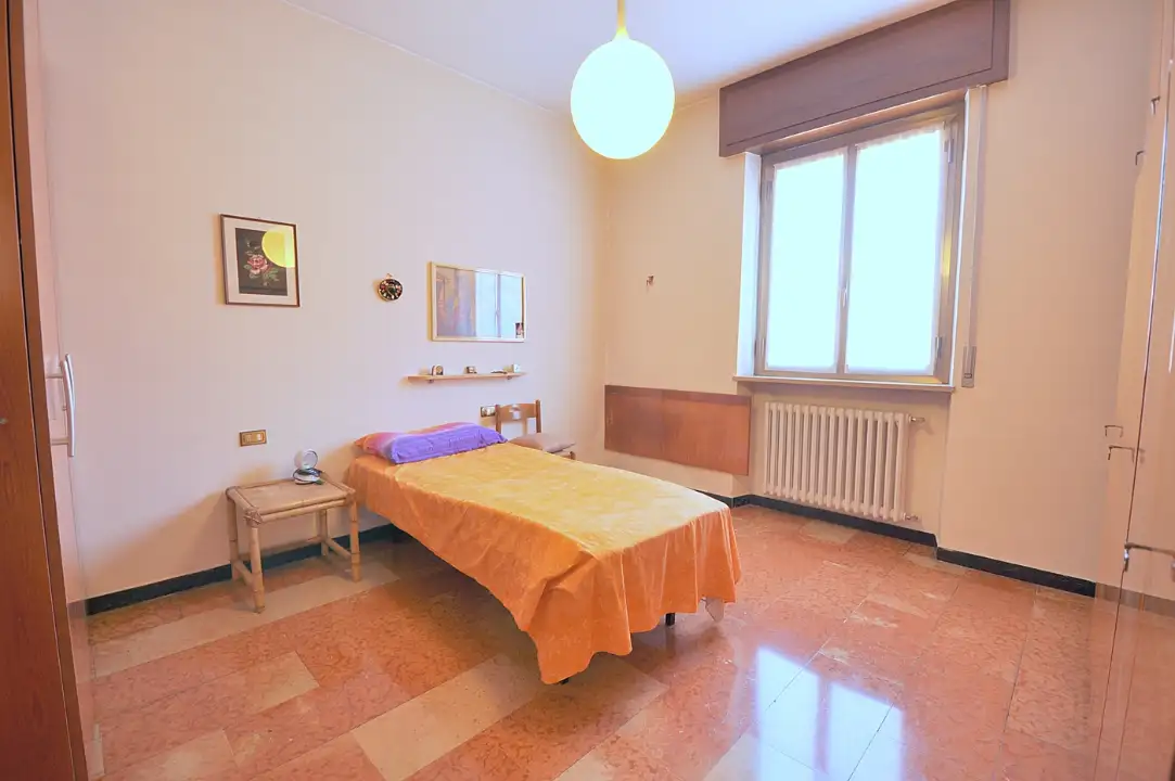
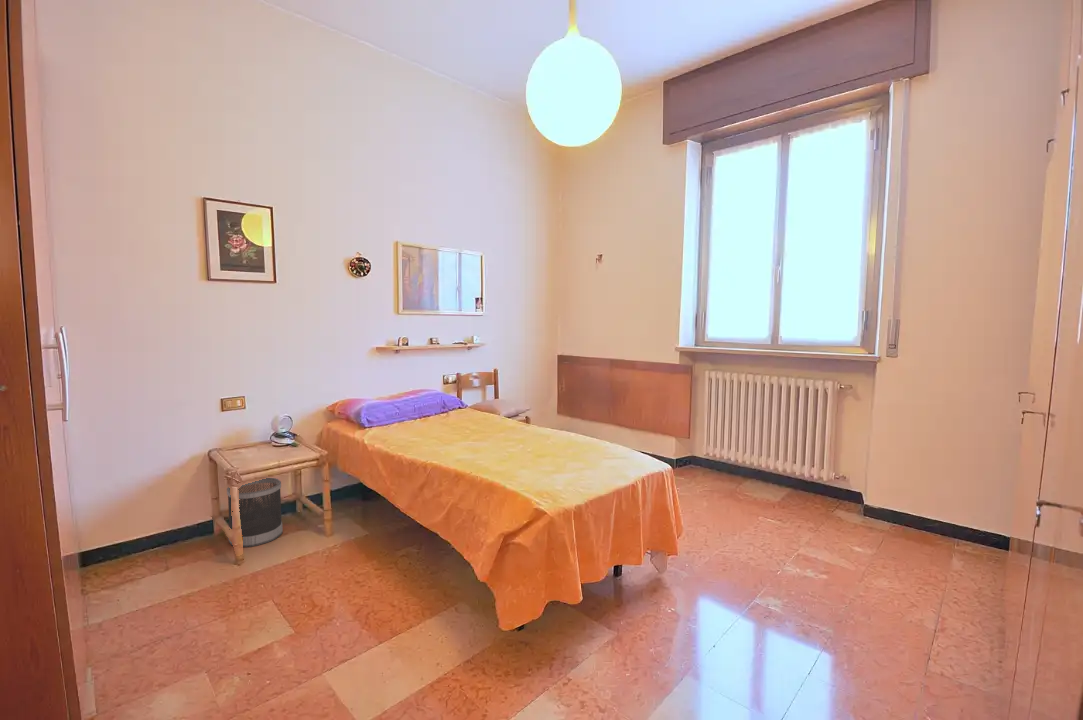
+ wastebasket (255, 510)
